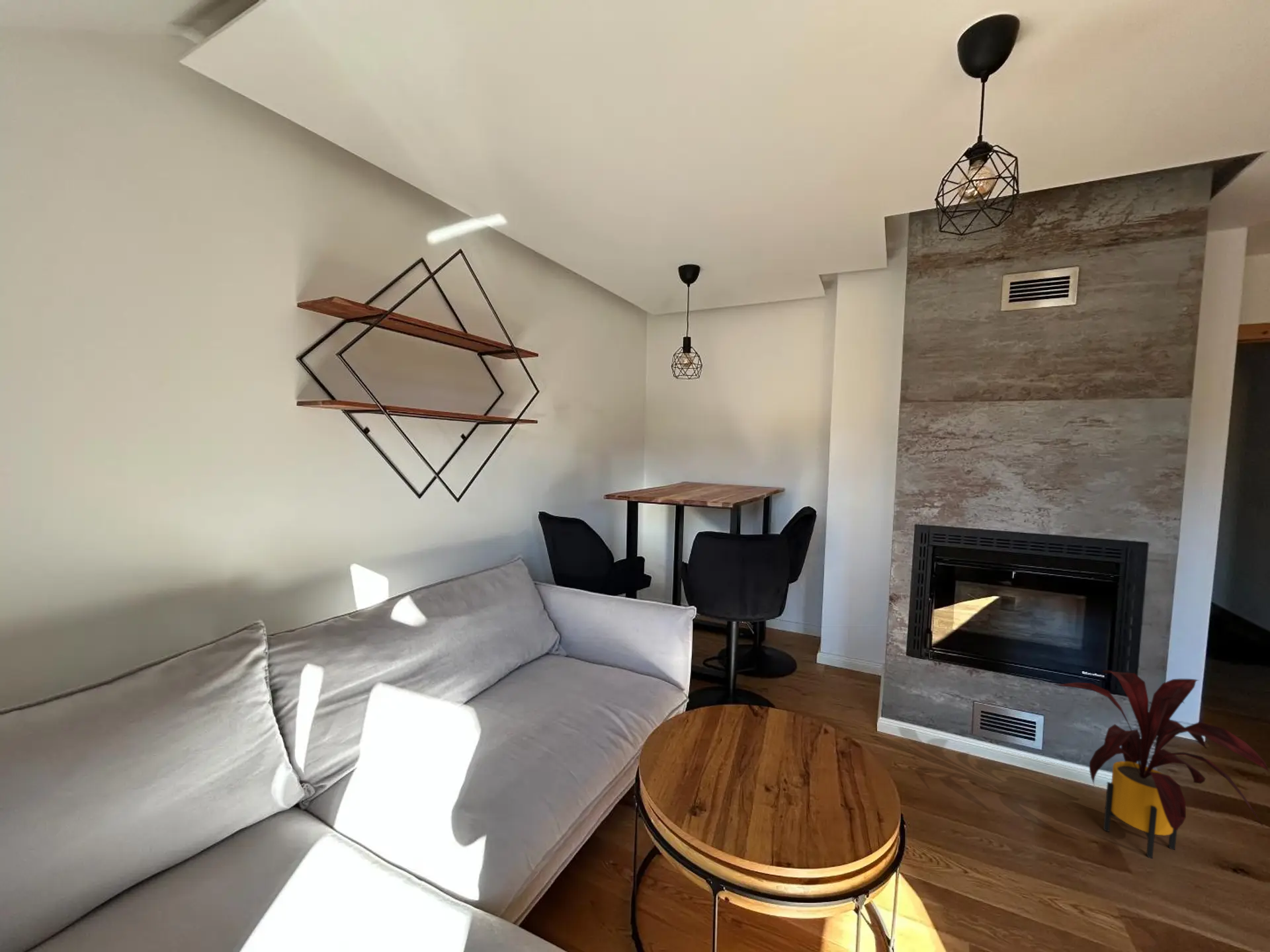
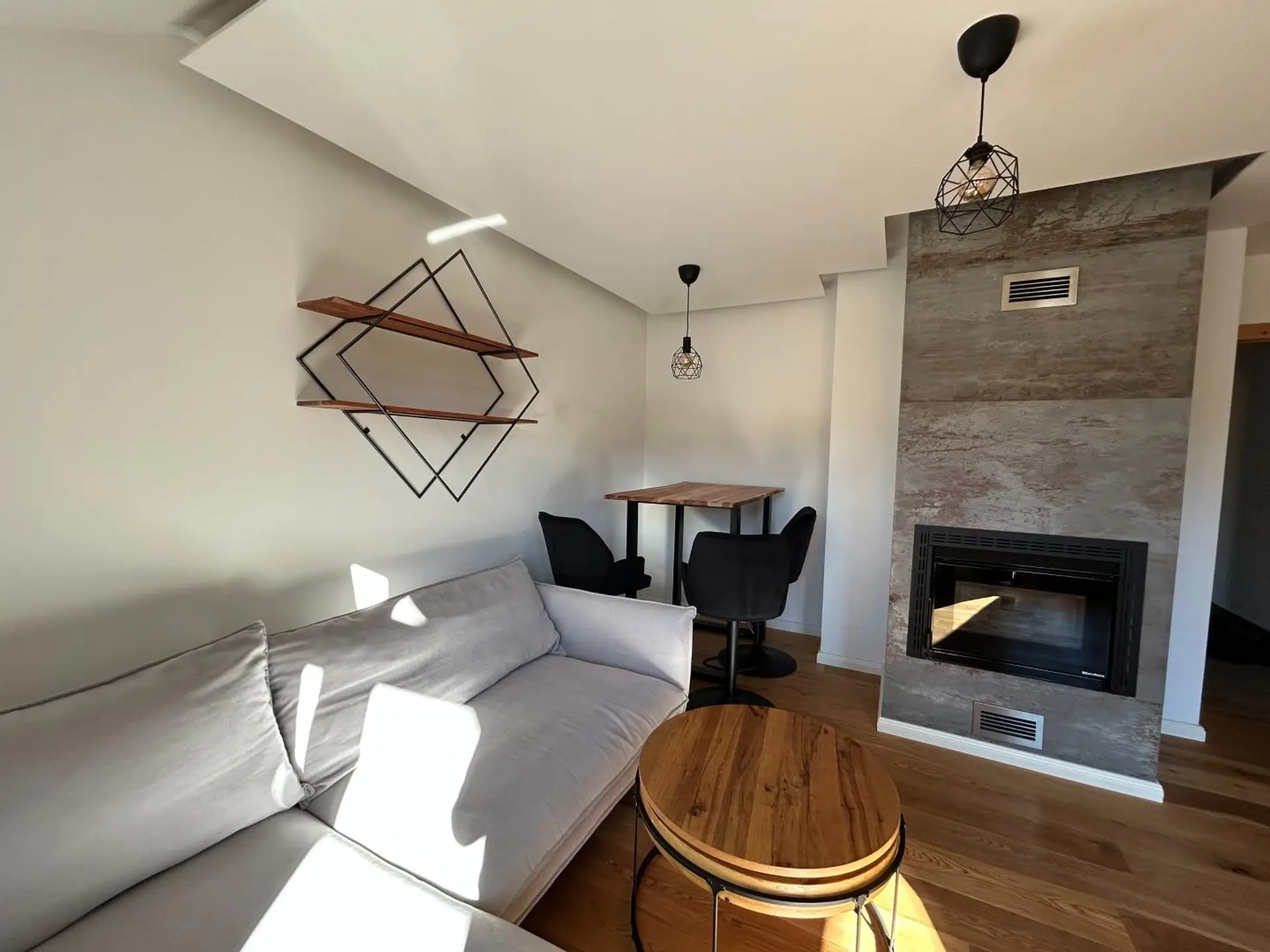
- house plant (1138, 758)
